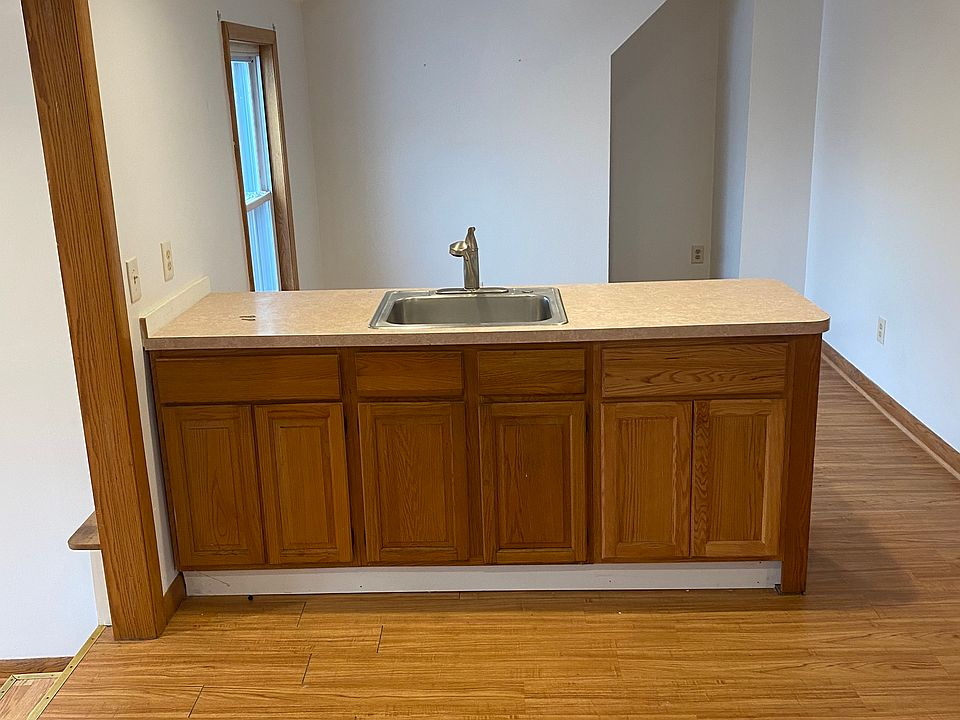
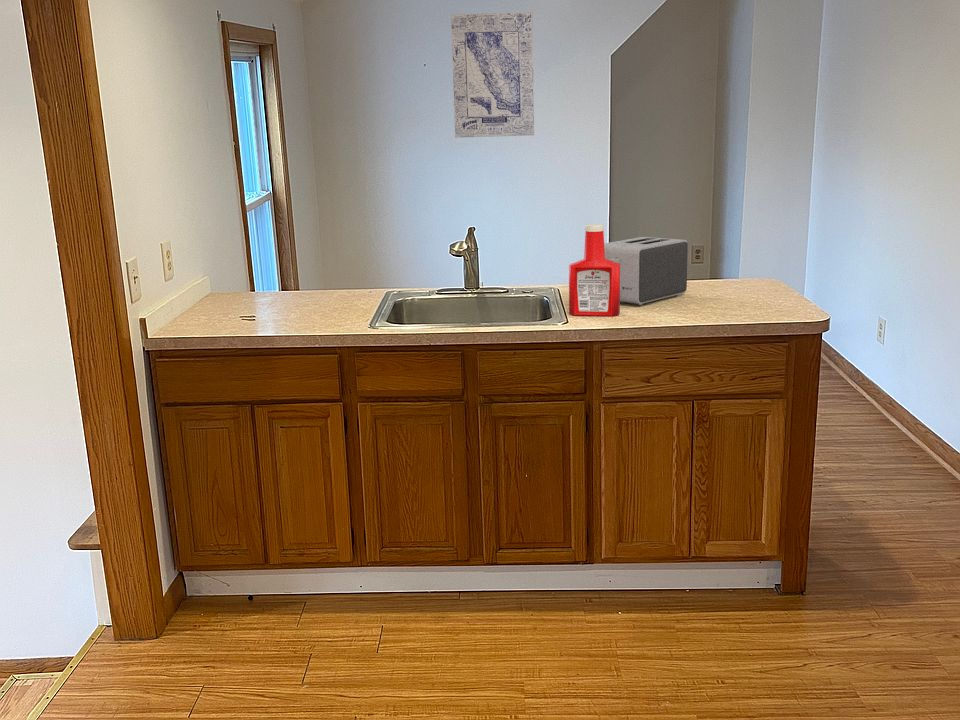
+ soap bottle (594, 269)
+ toaster (639, 270)
+ wall art (493, 75)
